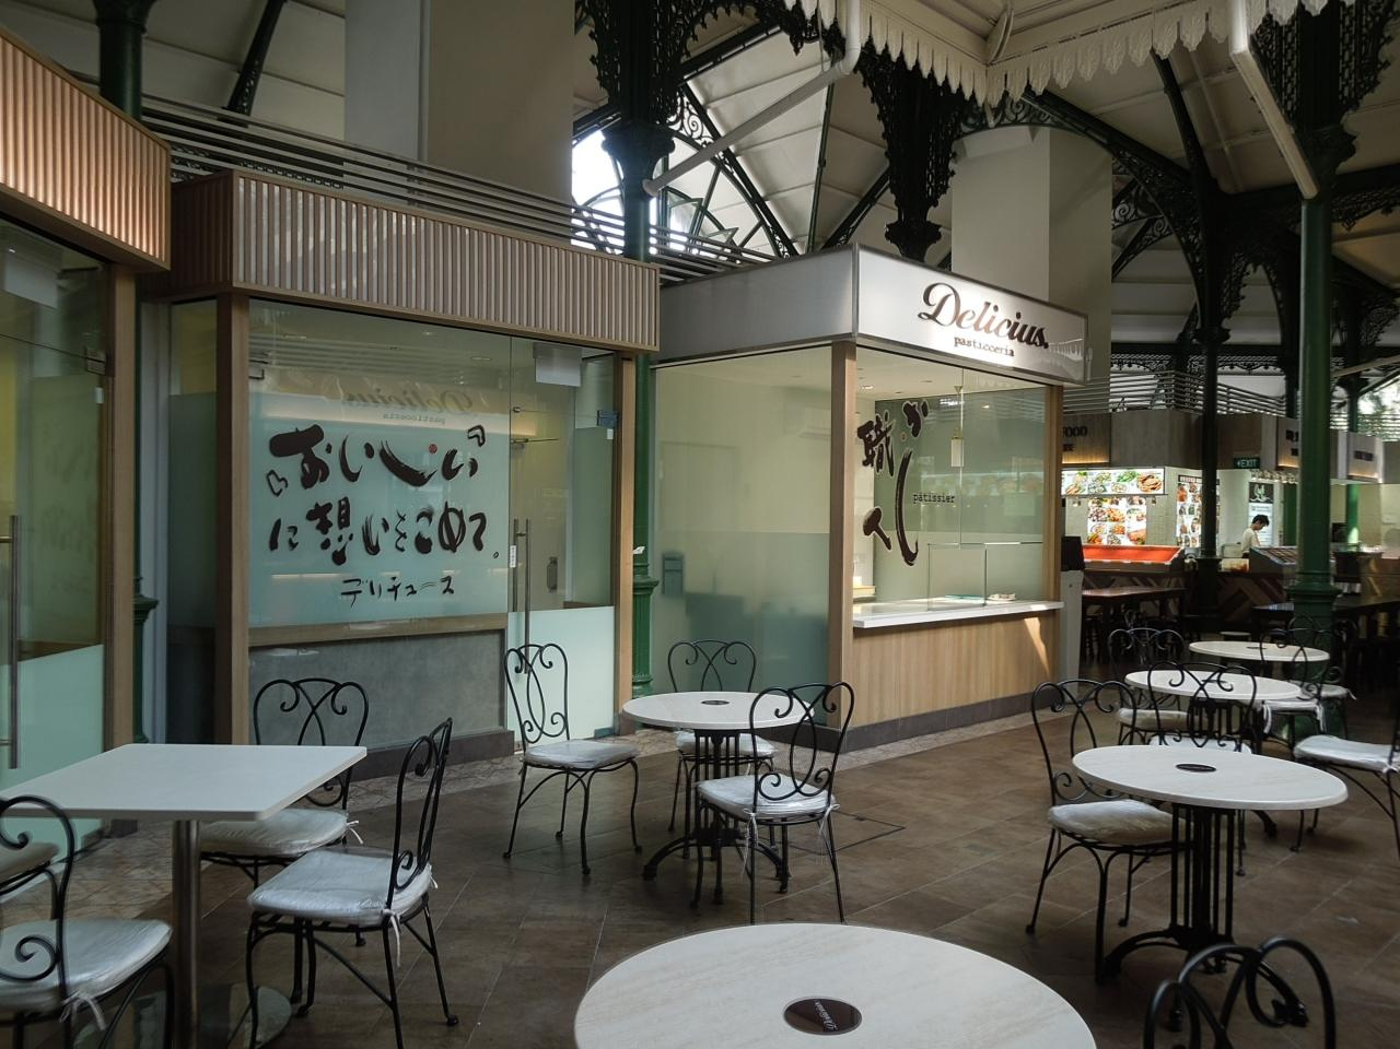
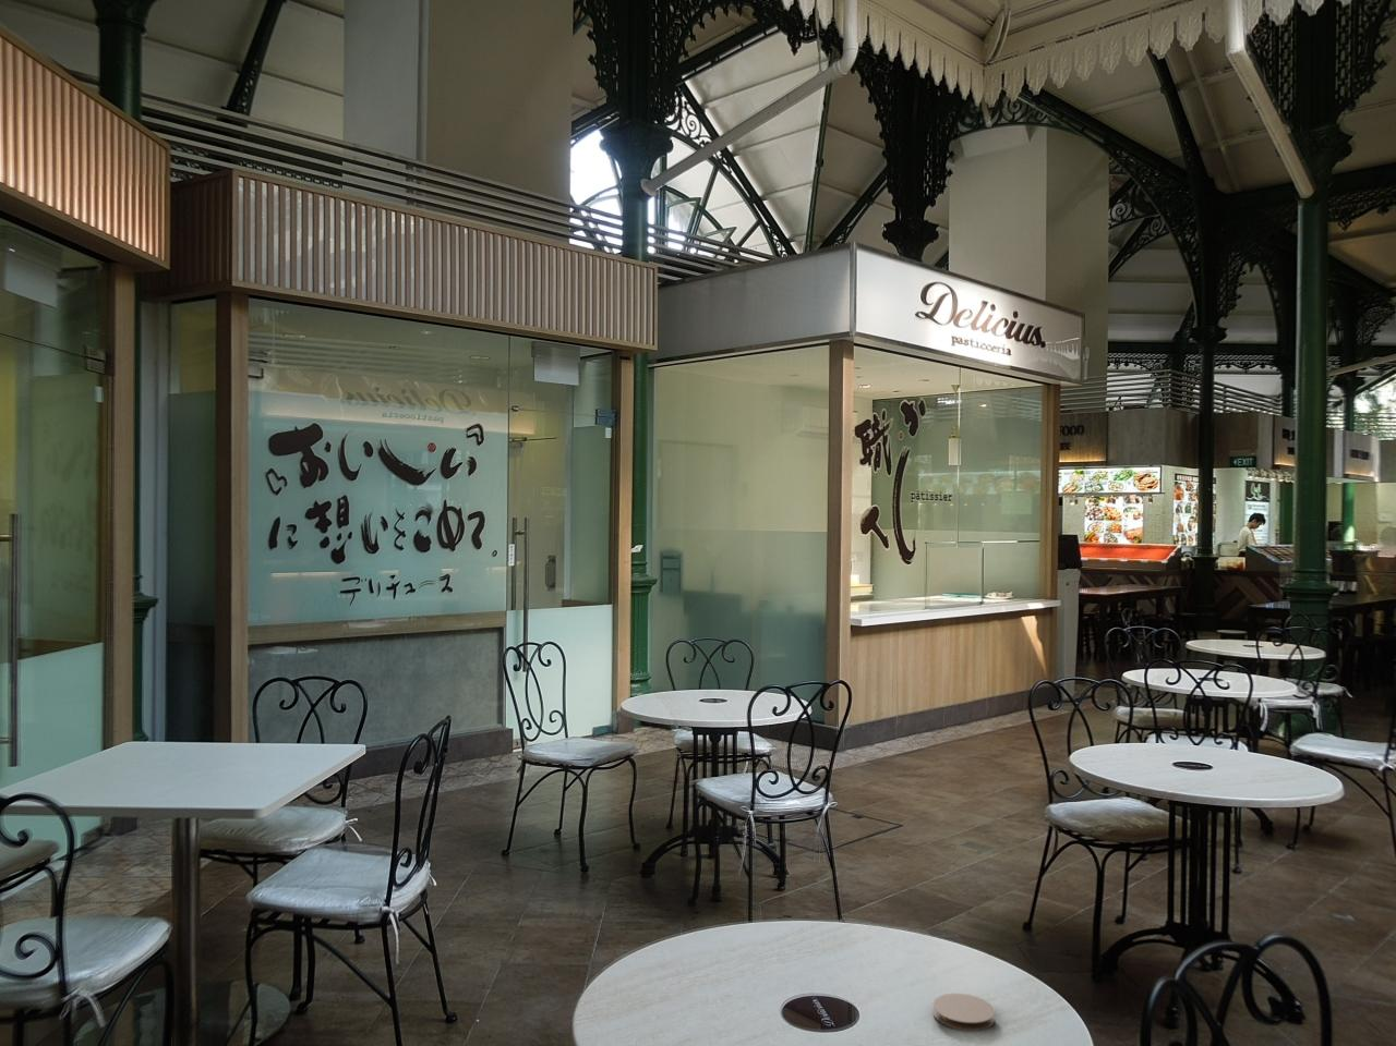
+ coaster (963, 1011)
